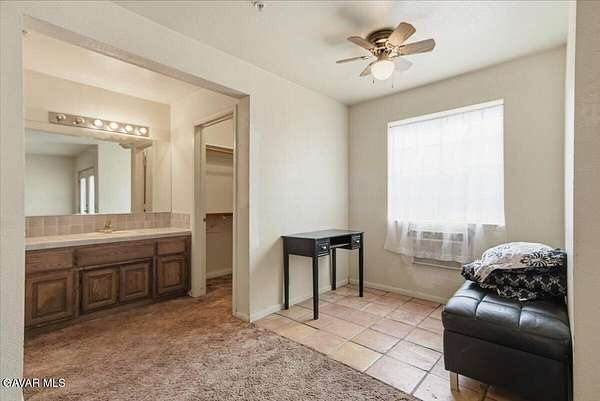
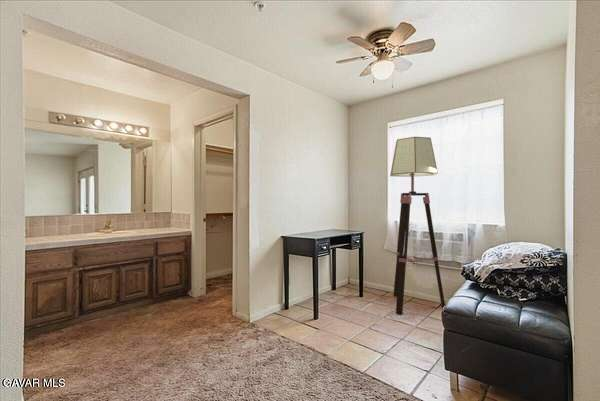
+ floor lamp (408, 222)
